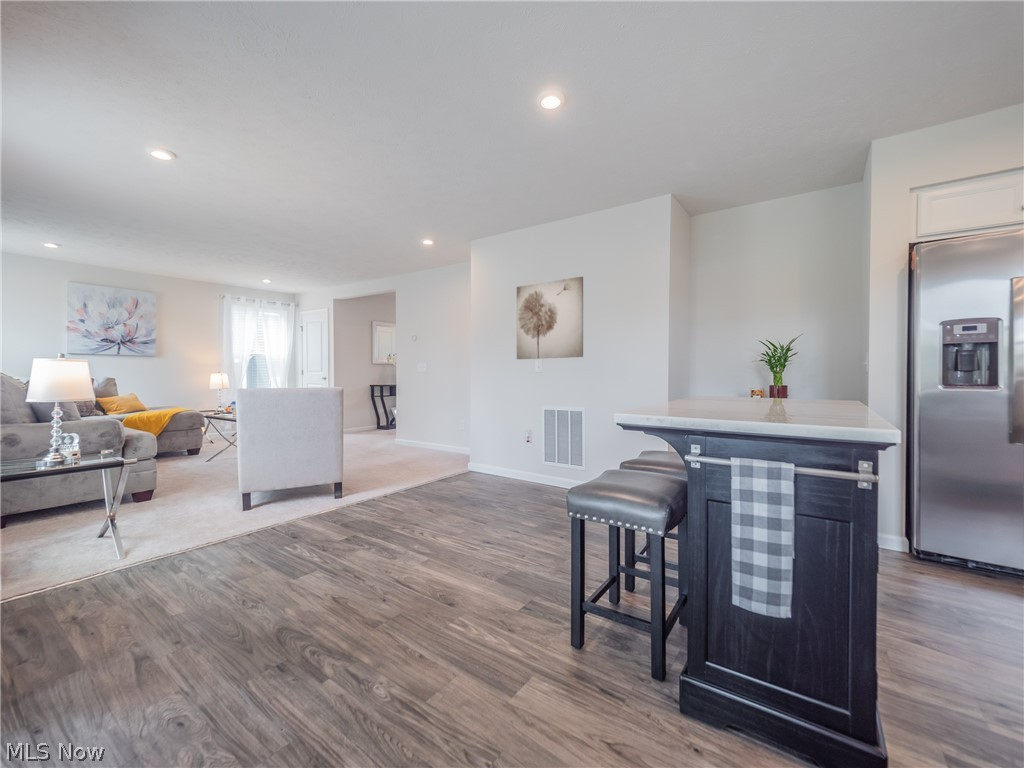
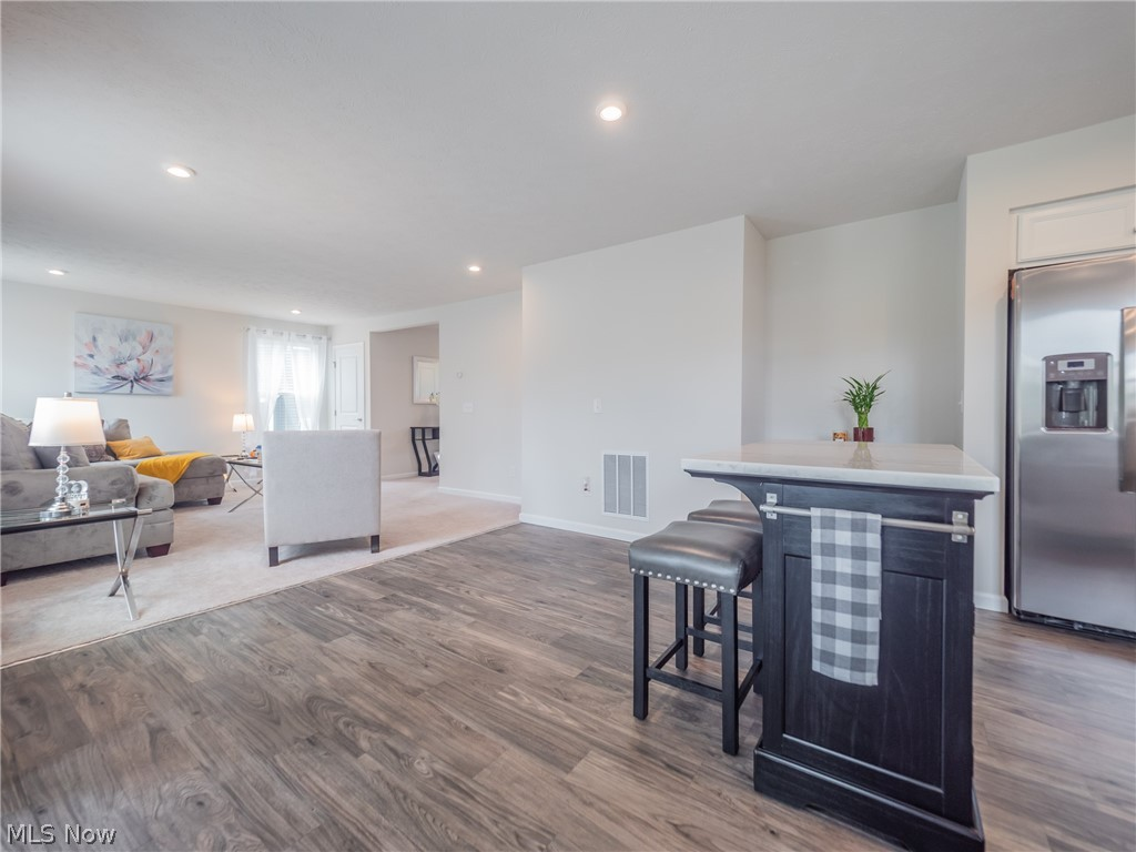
- wall art (548, 320)
